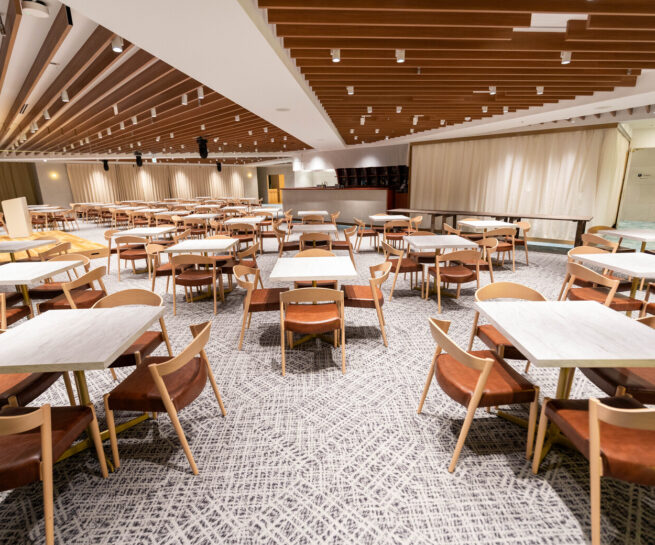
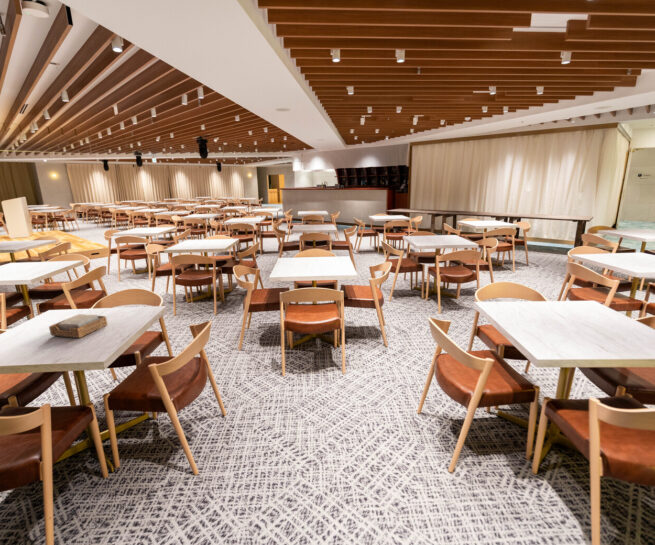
+ napkin holder (79, 324)
